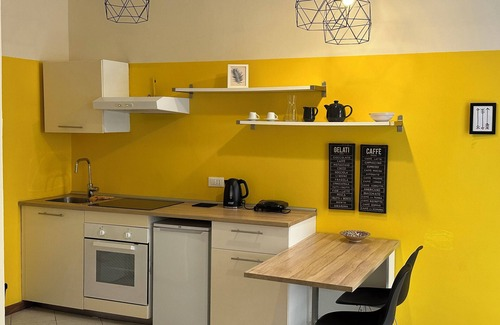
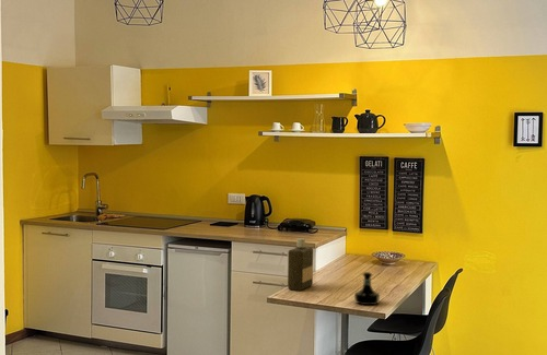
+ tequila bottle (366, 287)
+ bottle (300, 262)
